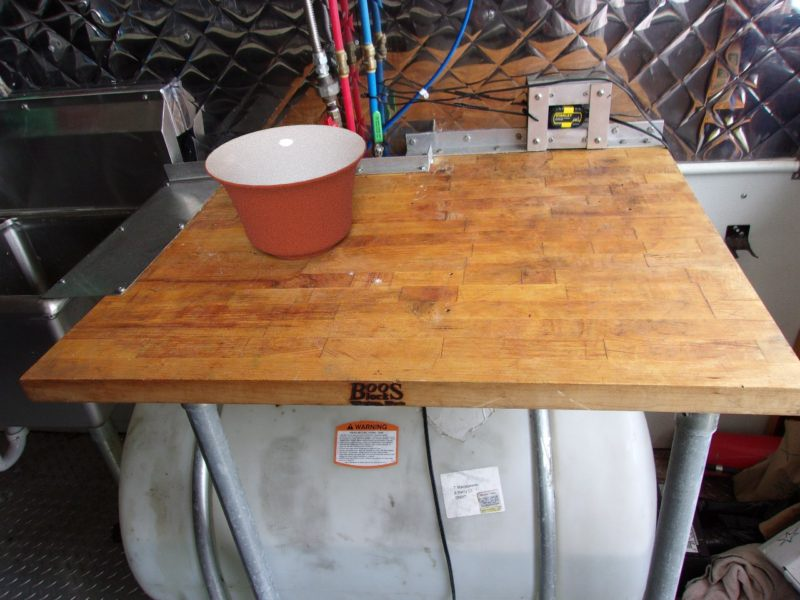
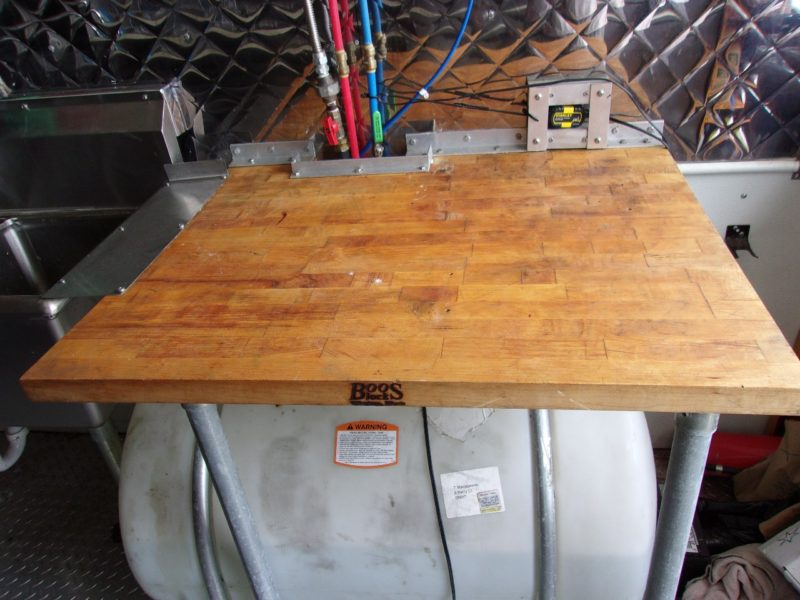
- mixing bowl (294, 198)
